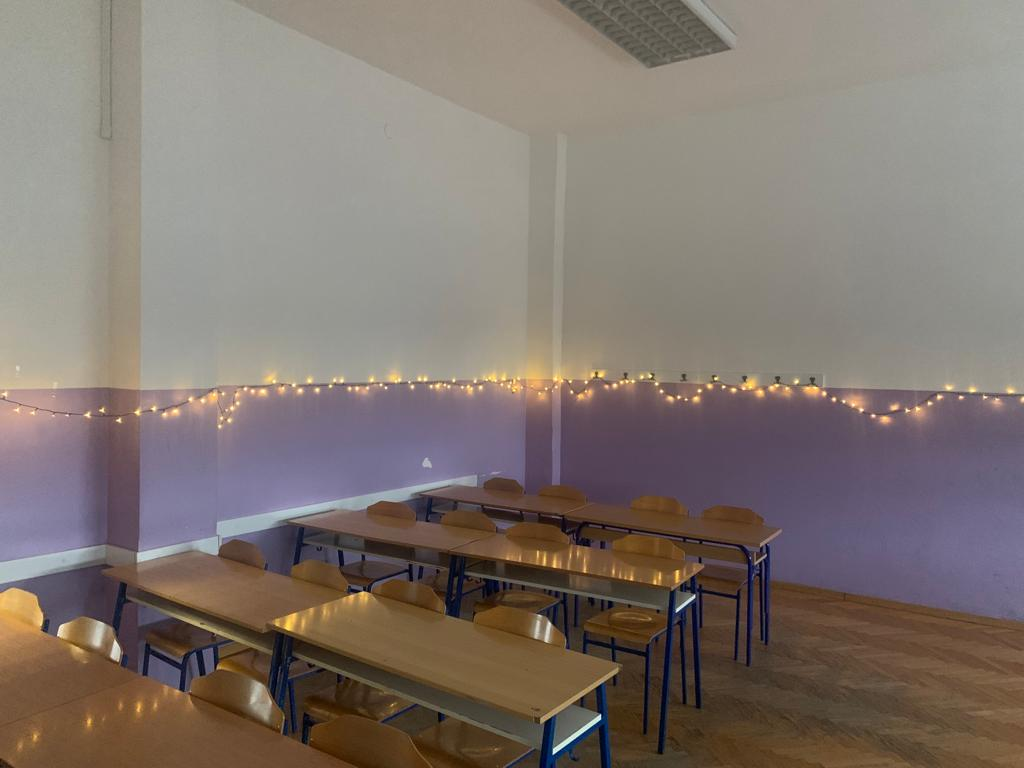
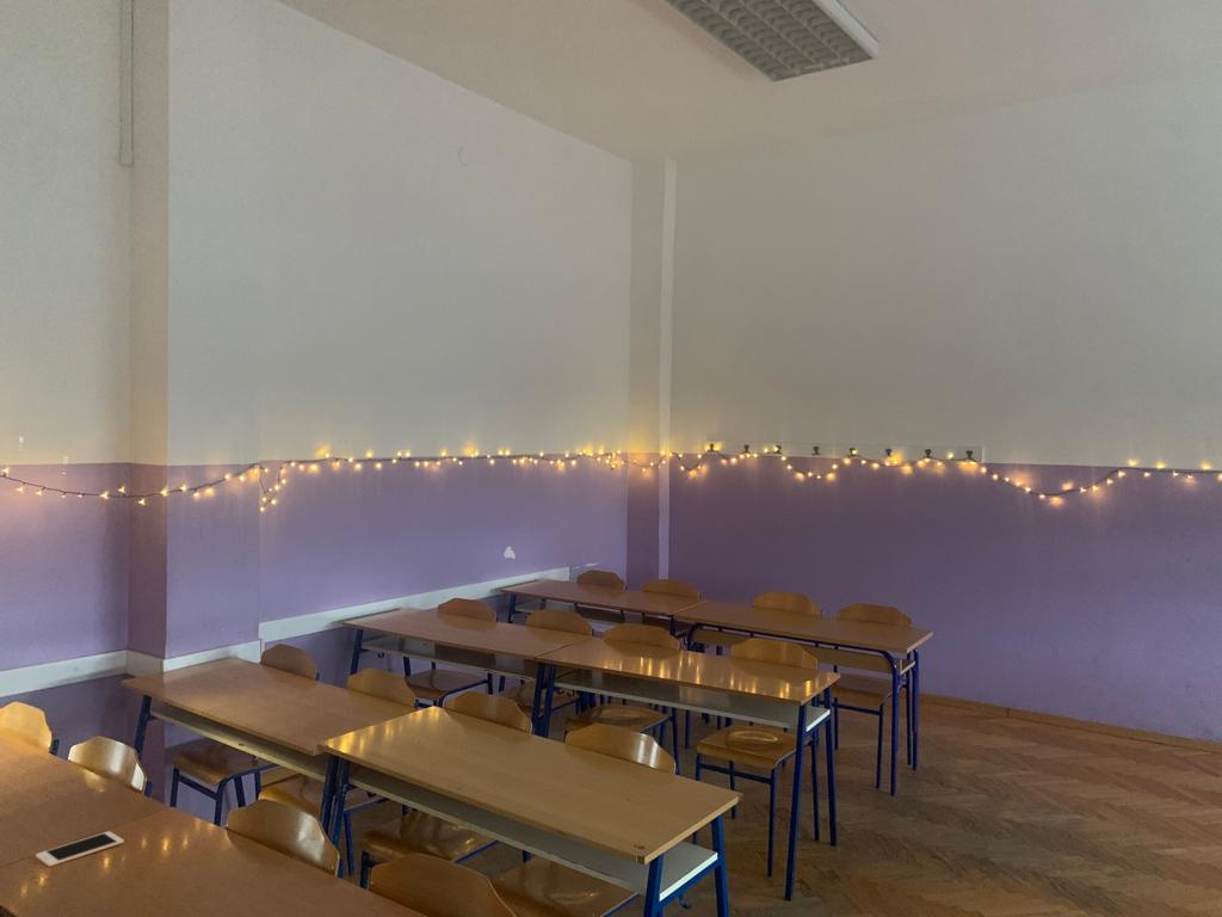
+ cell phone (80, 848)
